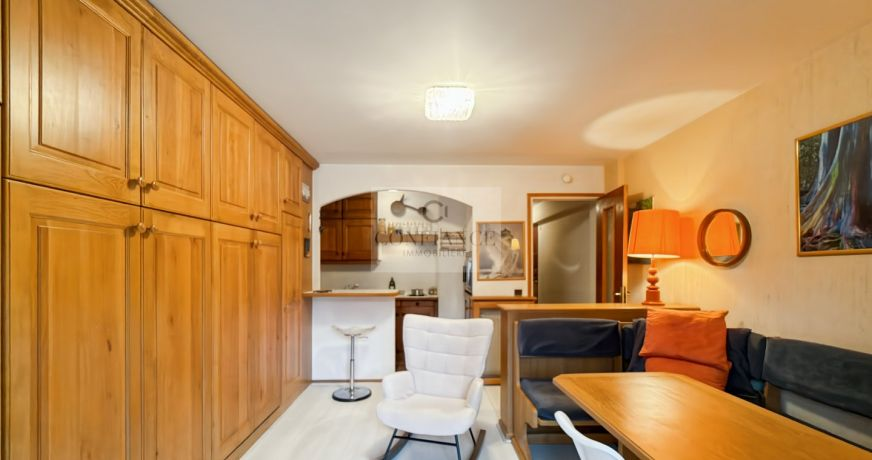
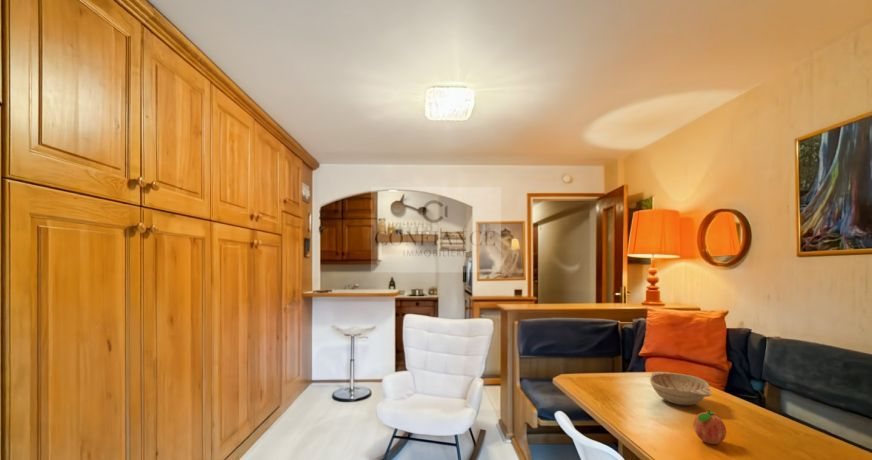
+ fruit (709, 425)
+ decorative bowl (678, 390)
